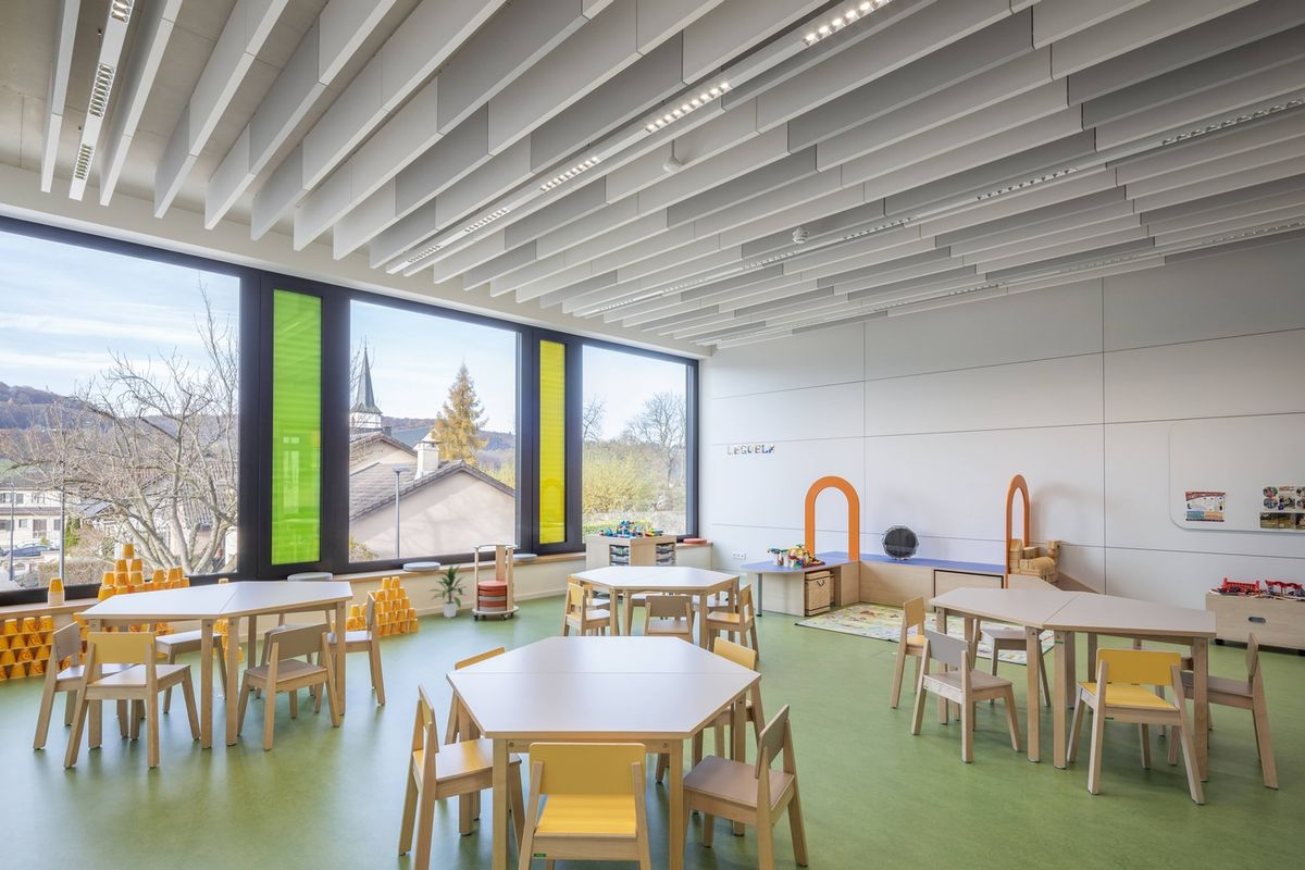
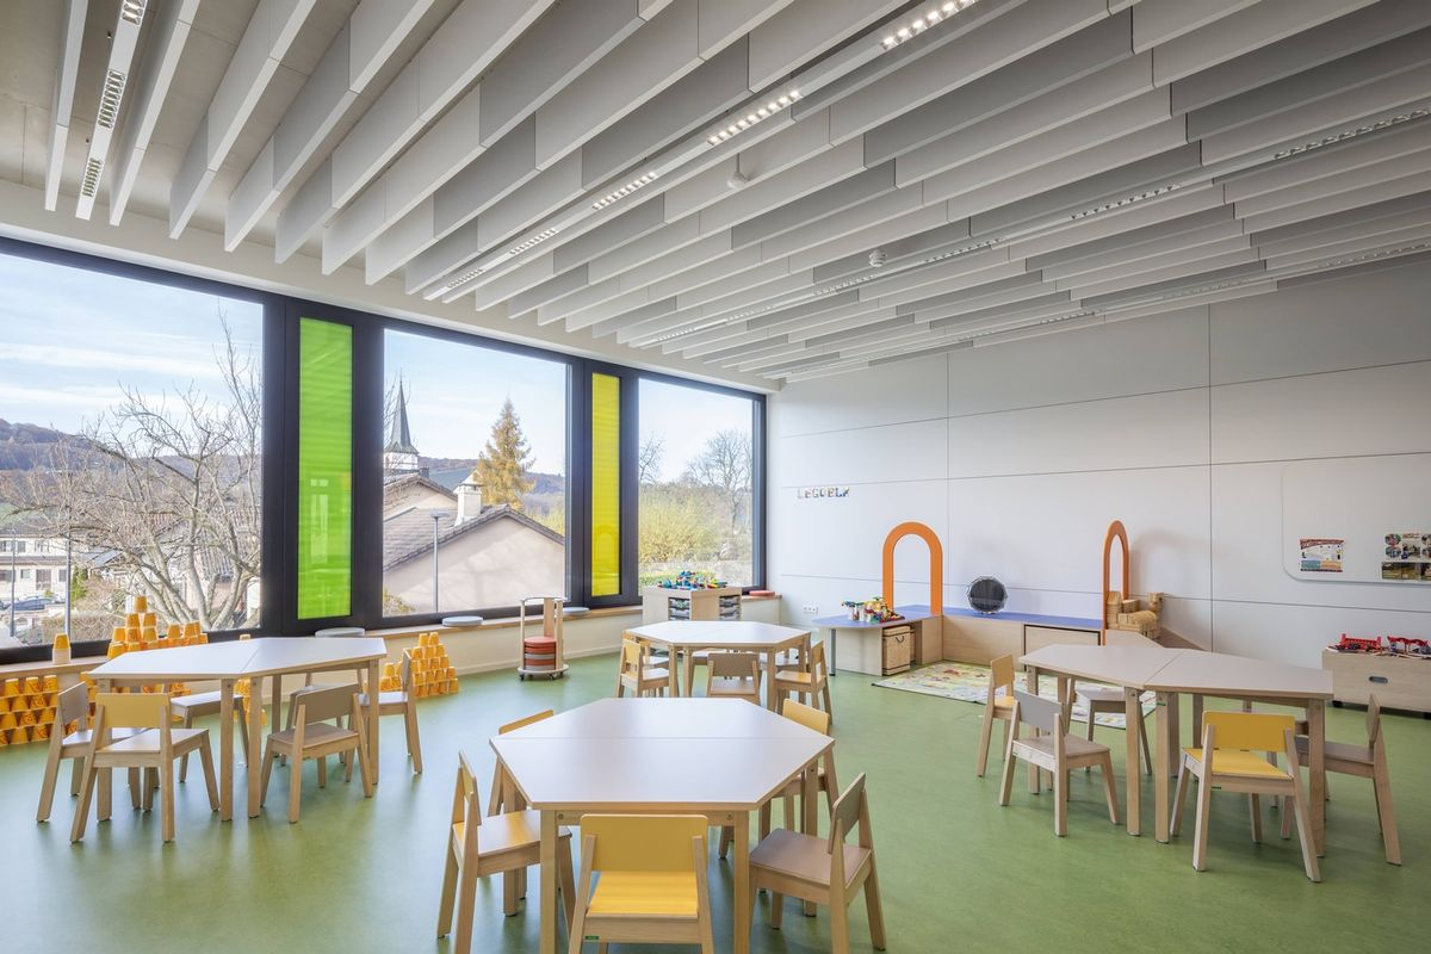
- indoor plant (449, 591)
